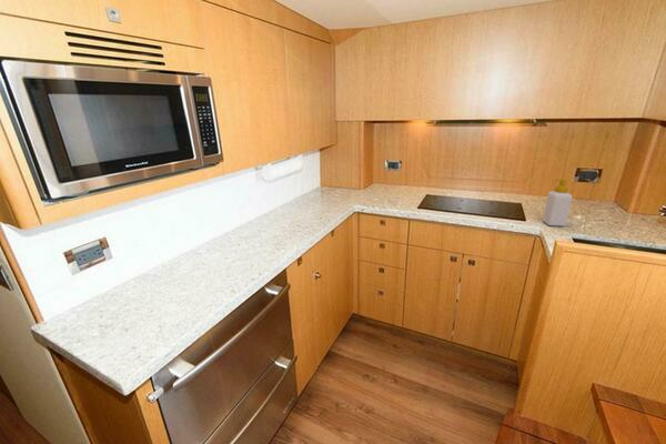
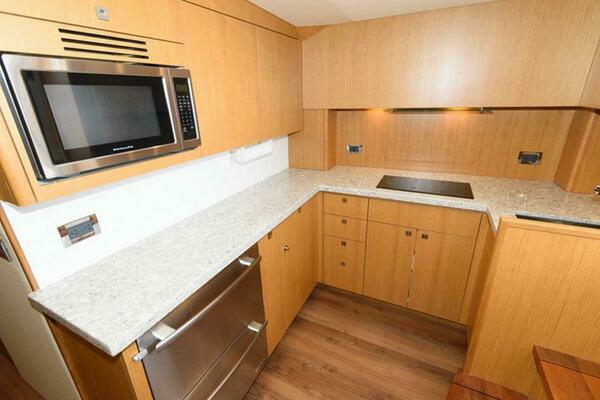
- soap bottle (558, 201)
